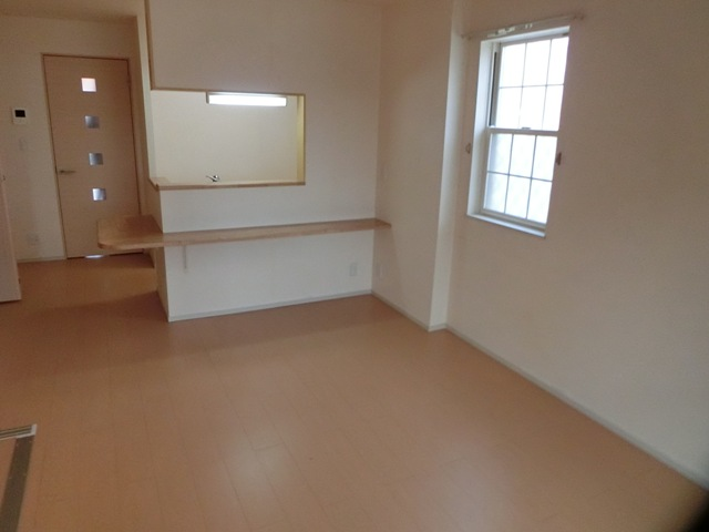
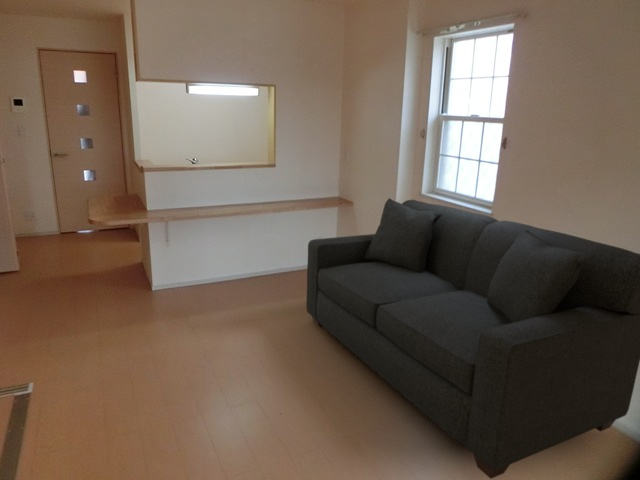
+ sofa (439, 295)
